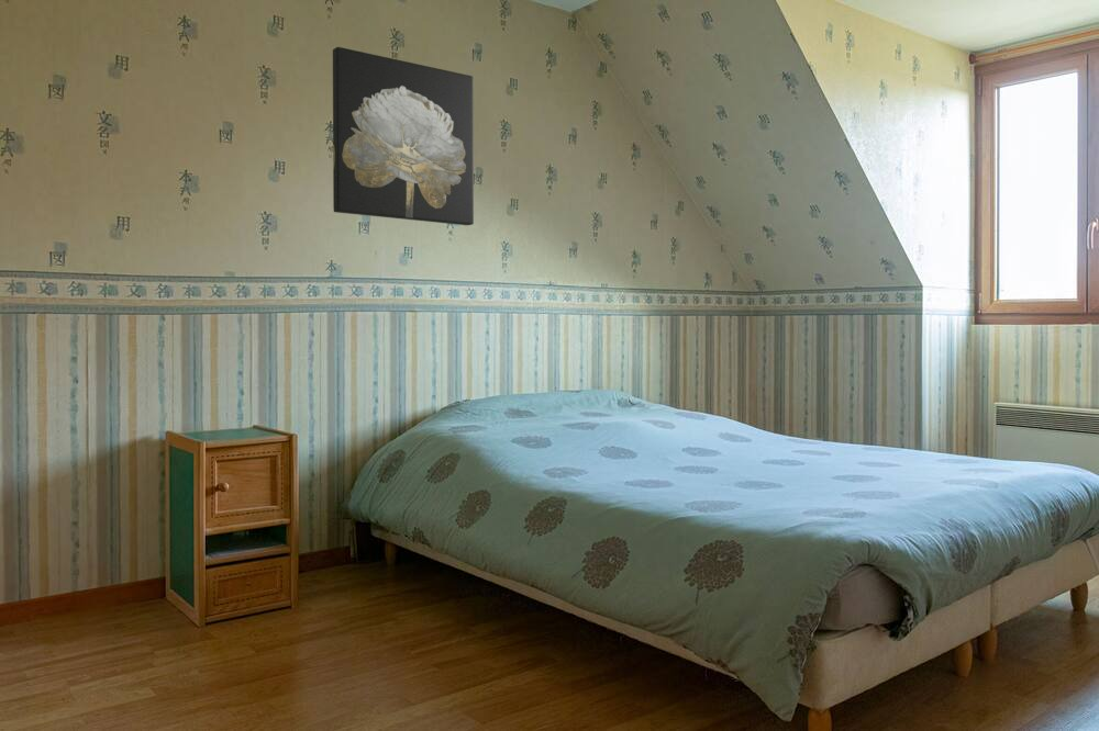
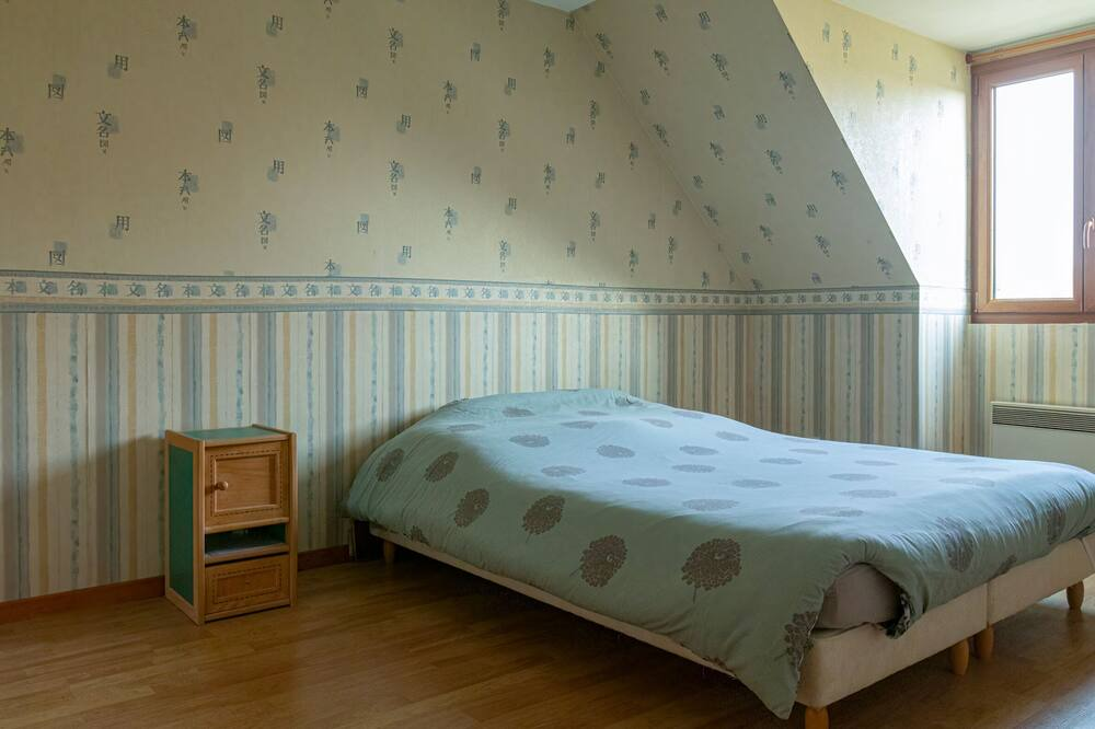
- wall art (406, 140)
